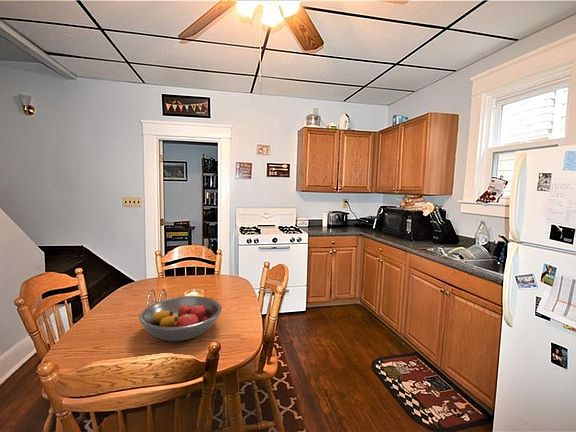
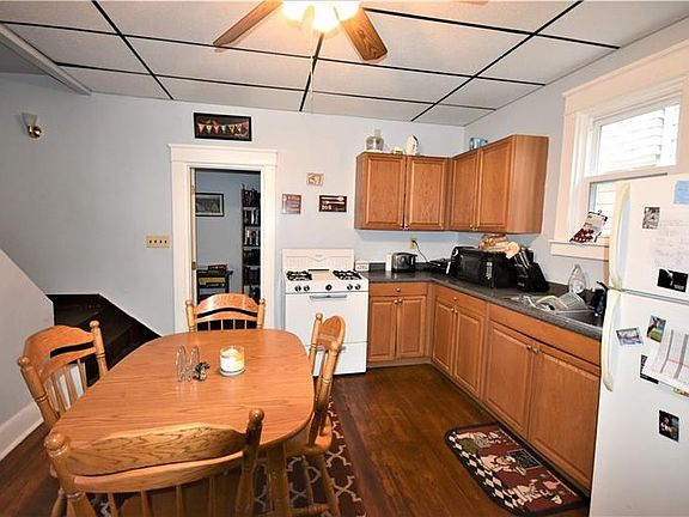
- fruit bowl (182, 317)
